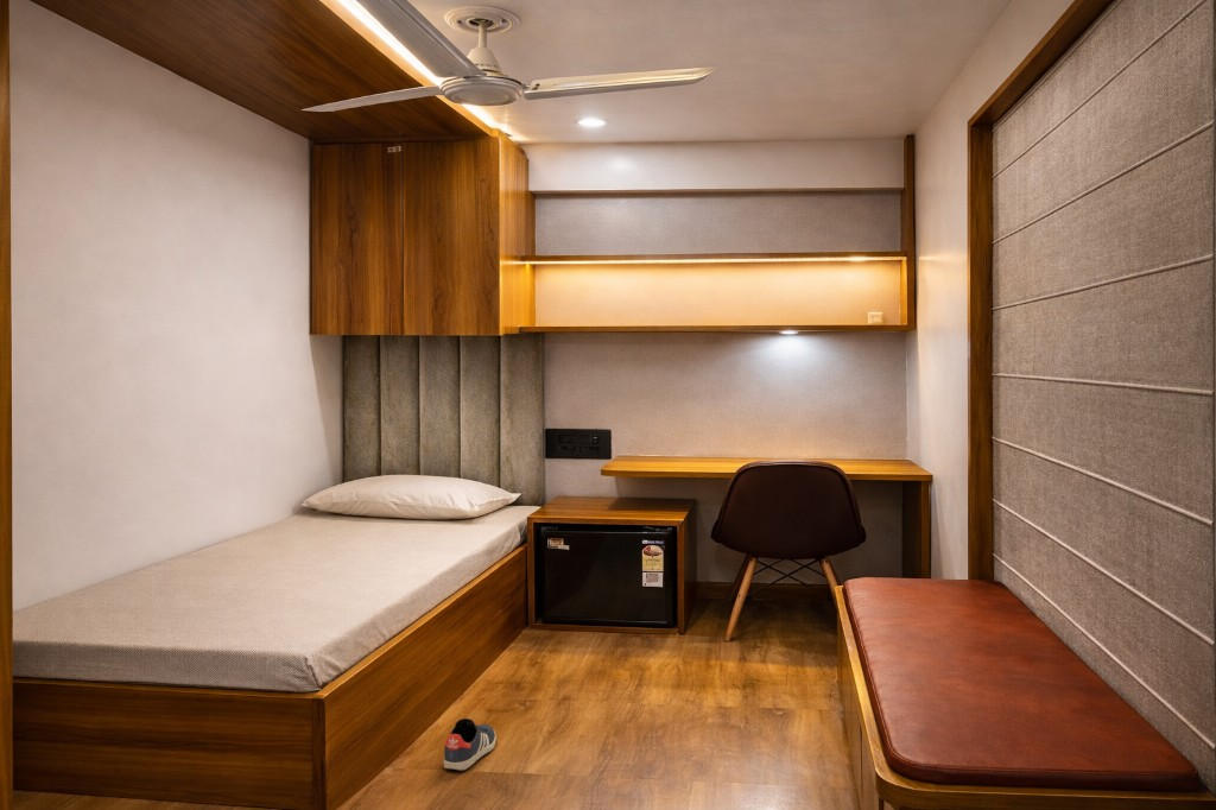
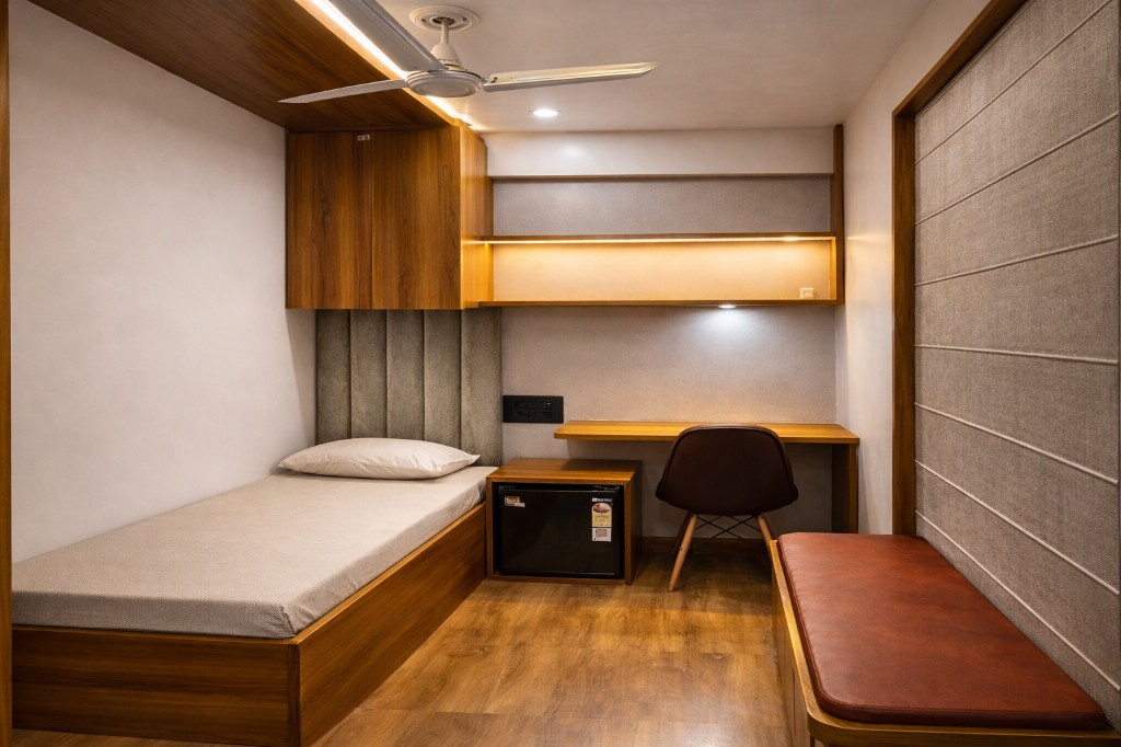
- sneaker (471, 734)
